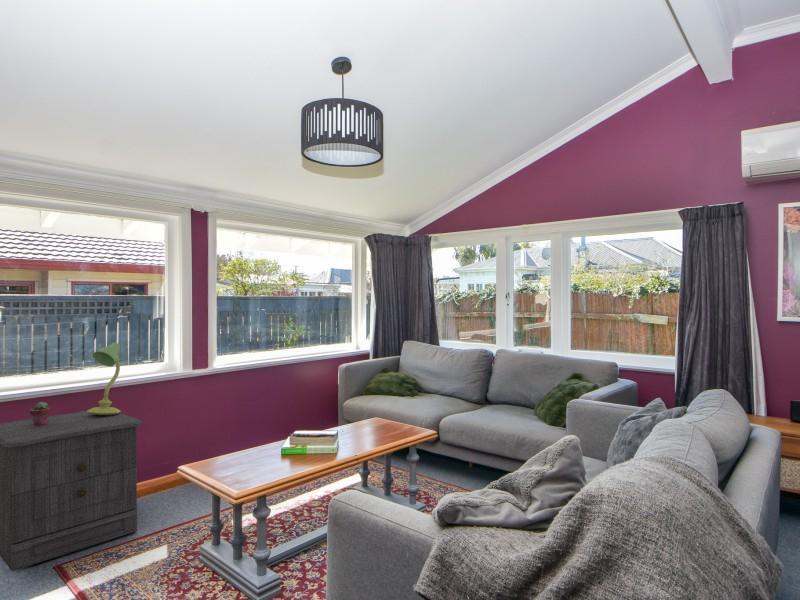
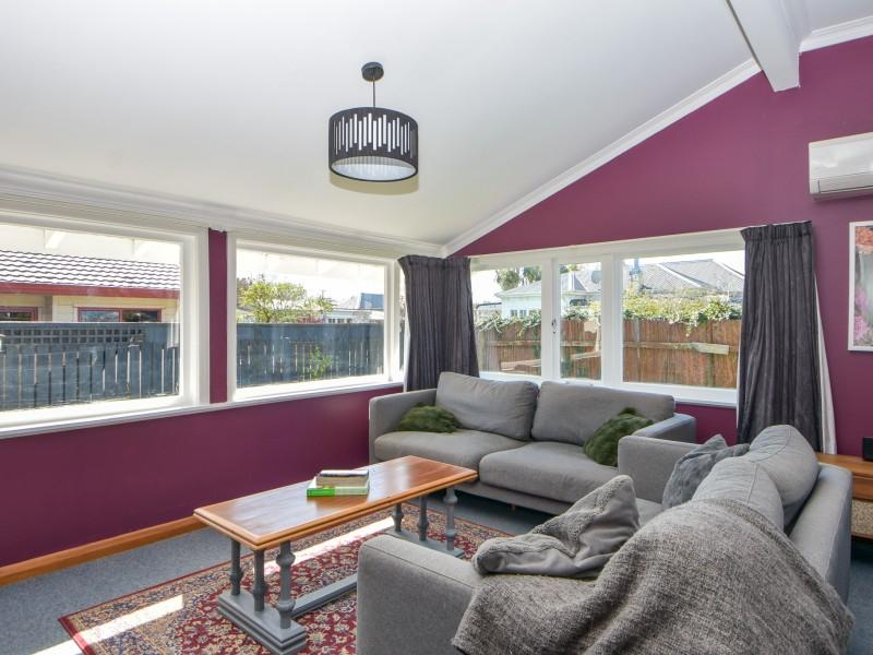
- table lamp (108, 383)
- nightstand (65, 480)
- potted succulent (40, 412)
